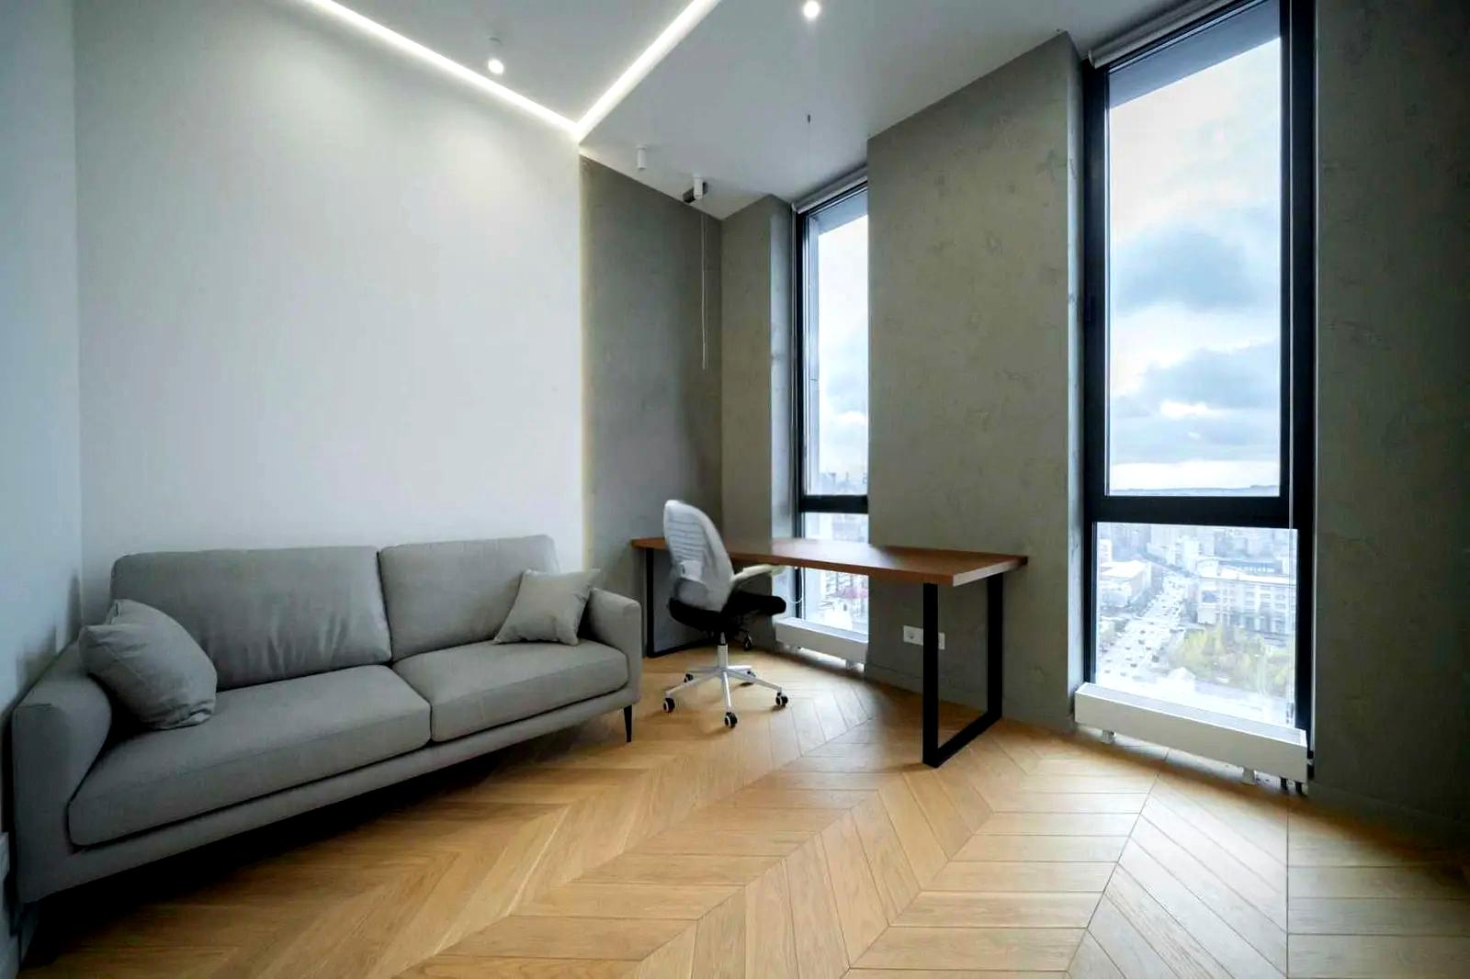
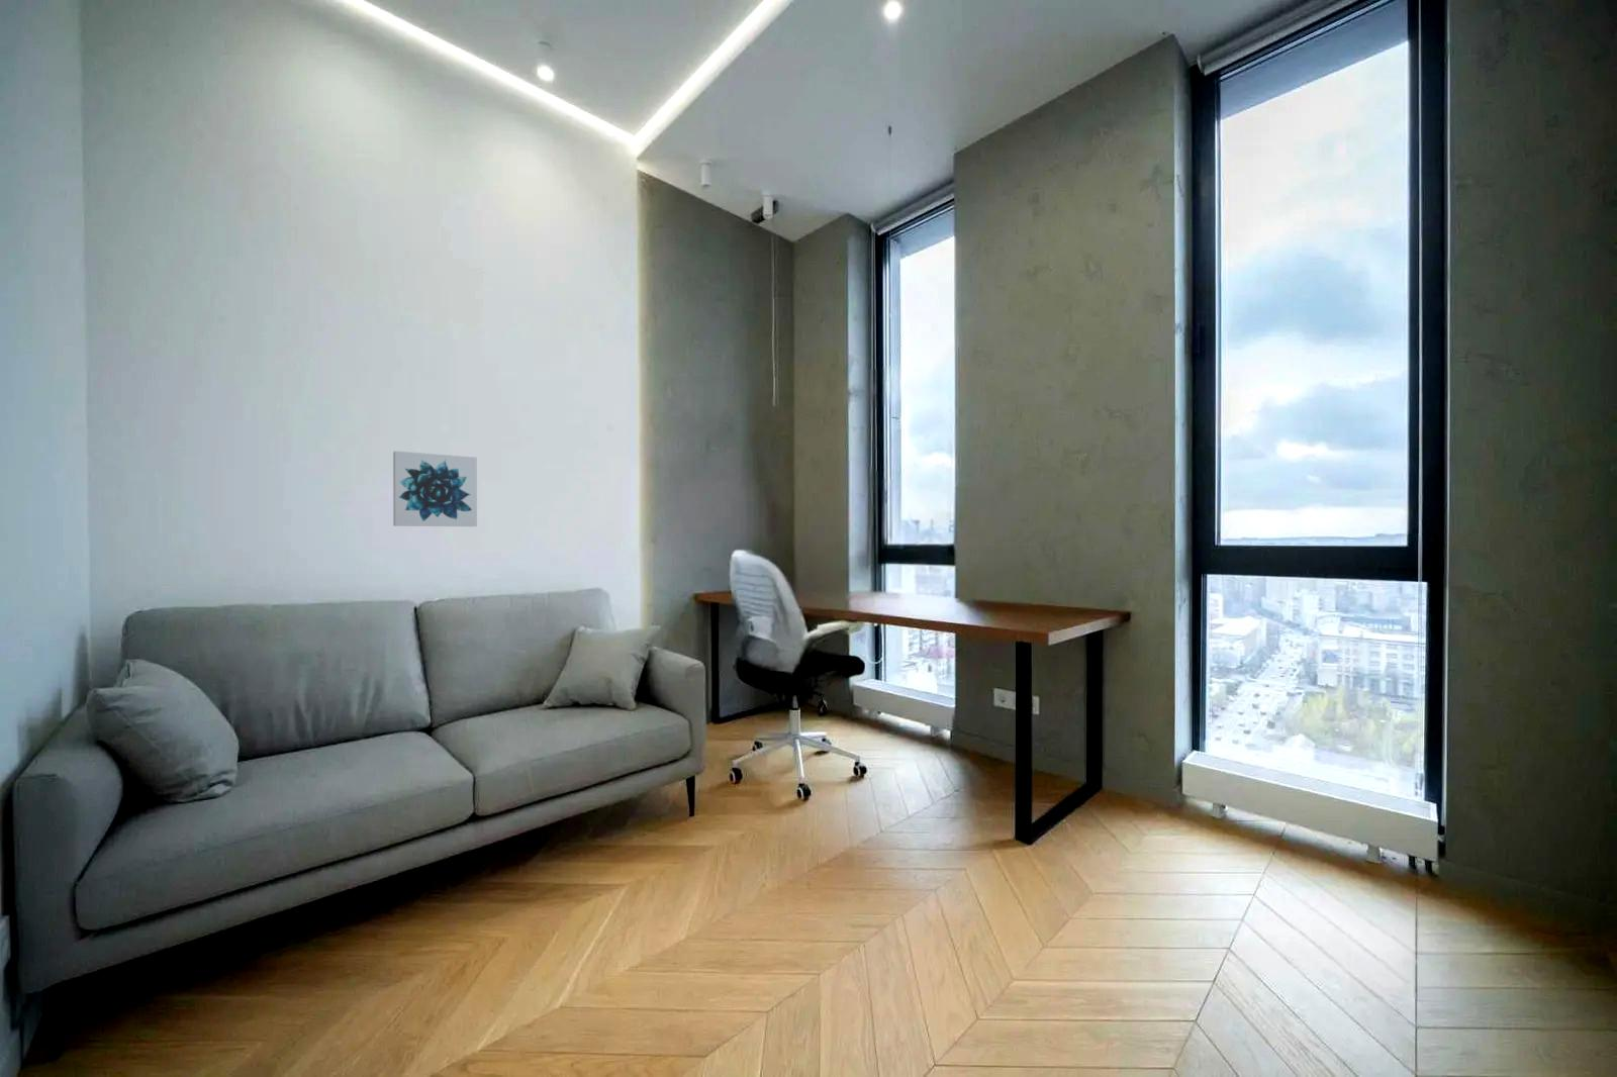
+ wall art (435, 490)
